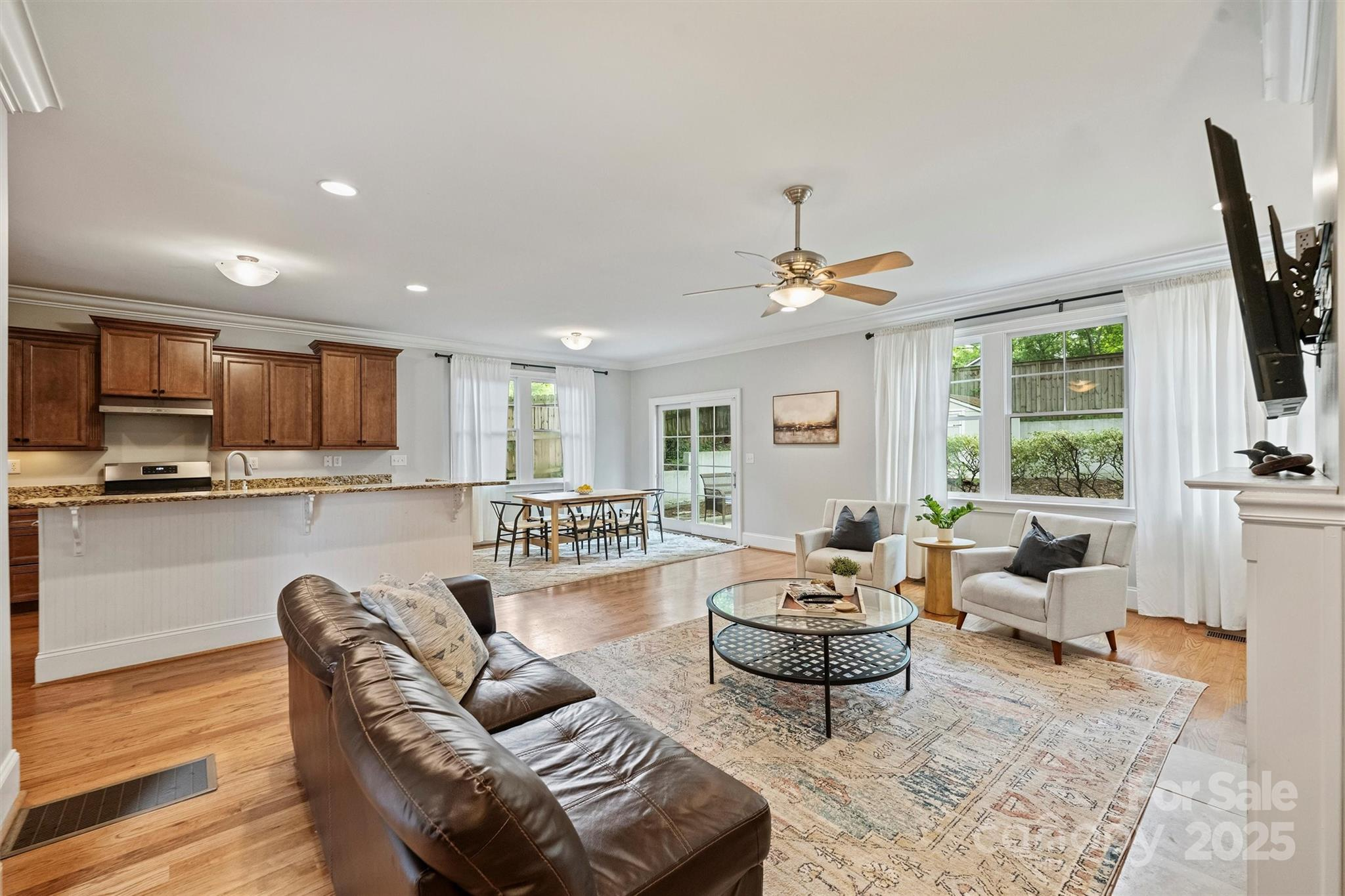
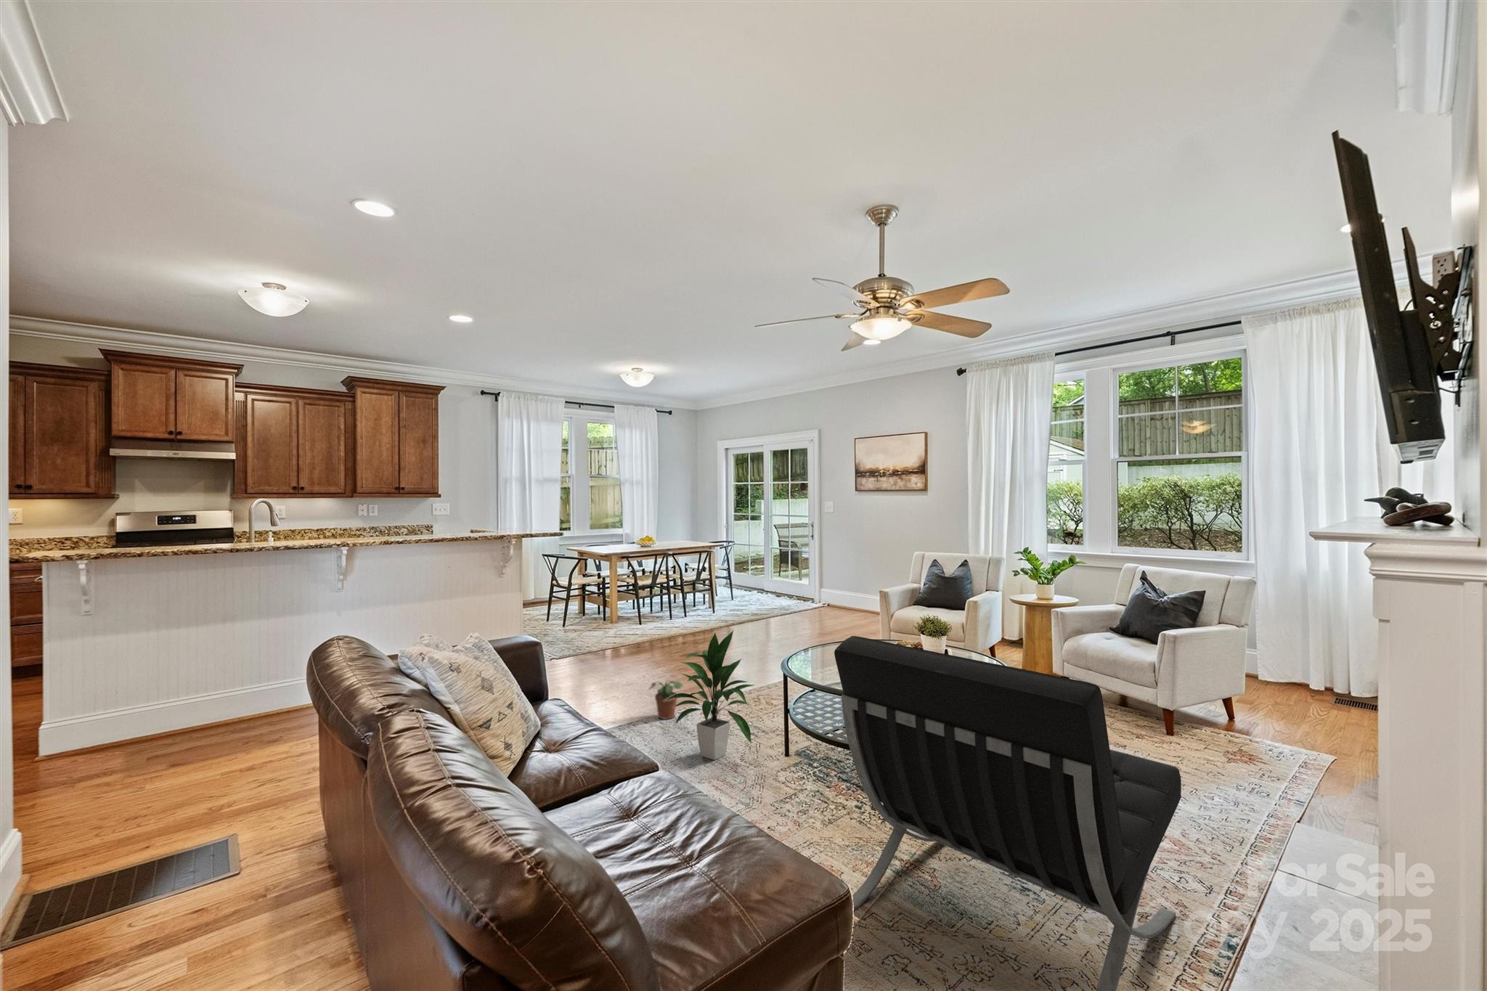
+ indoor plant (714, 696)
+ lounge chair (1008, 774)
+ potted plant (666, 699)
